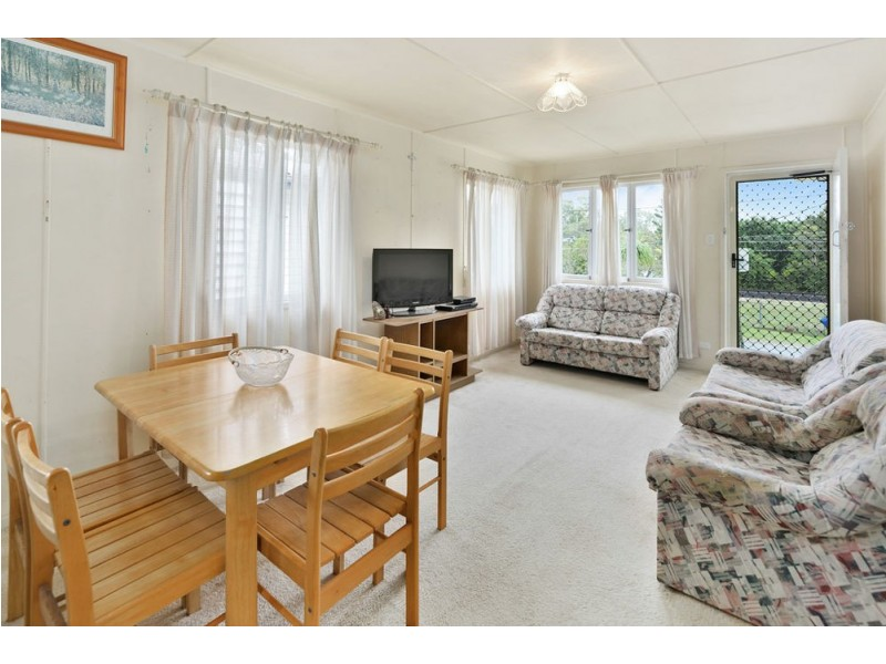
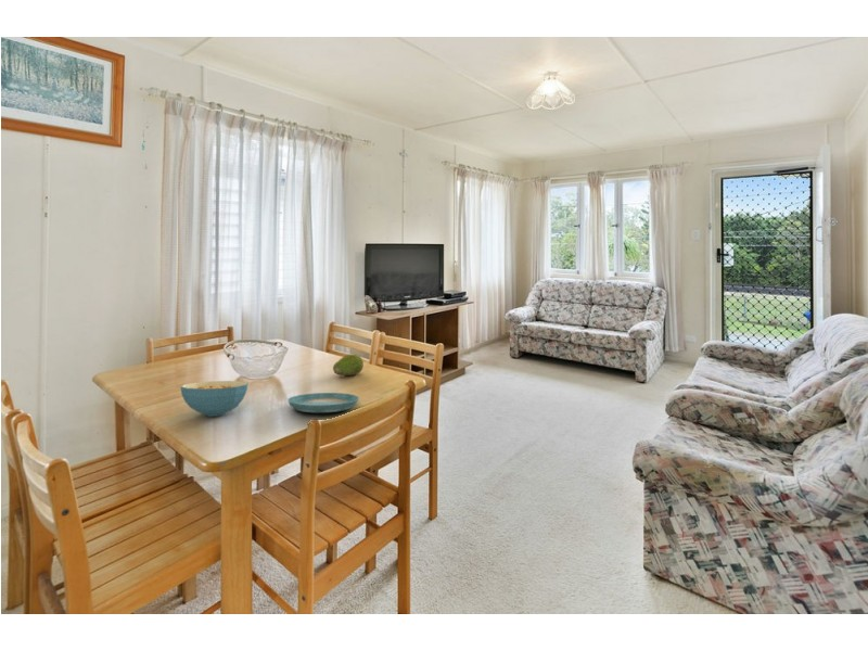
+ cereal bowl (215, 399)
+ fruit (348, 365)
+ saucer (323, 403)
